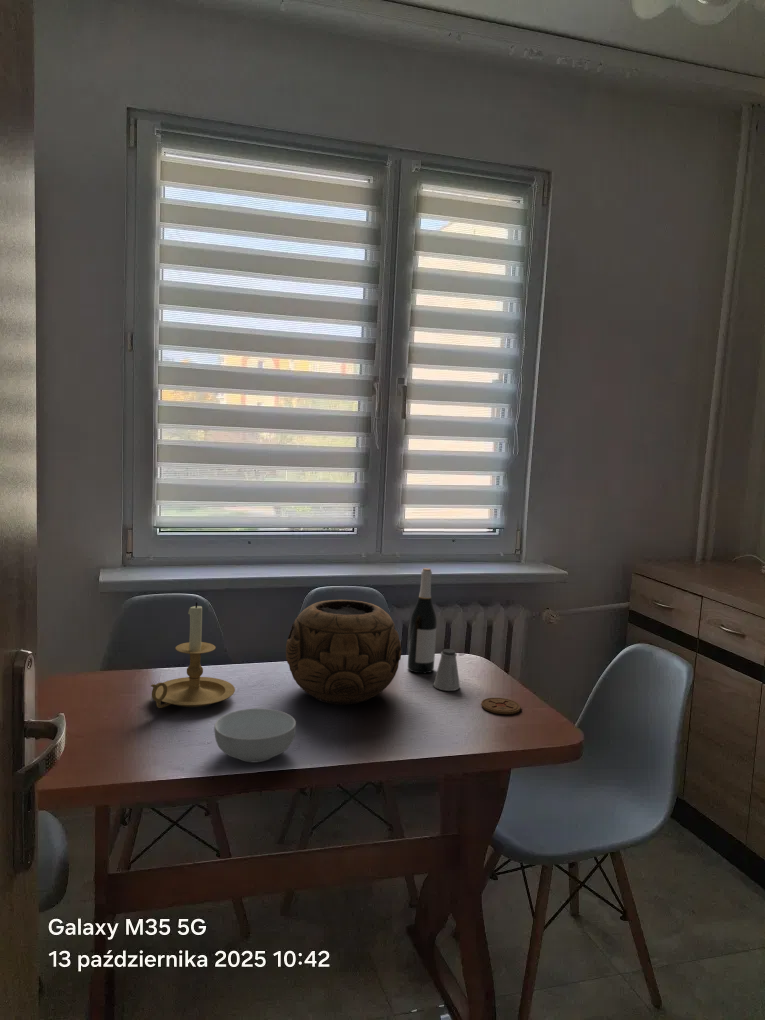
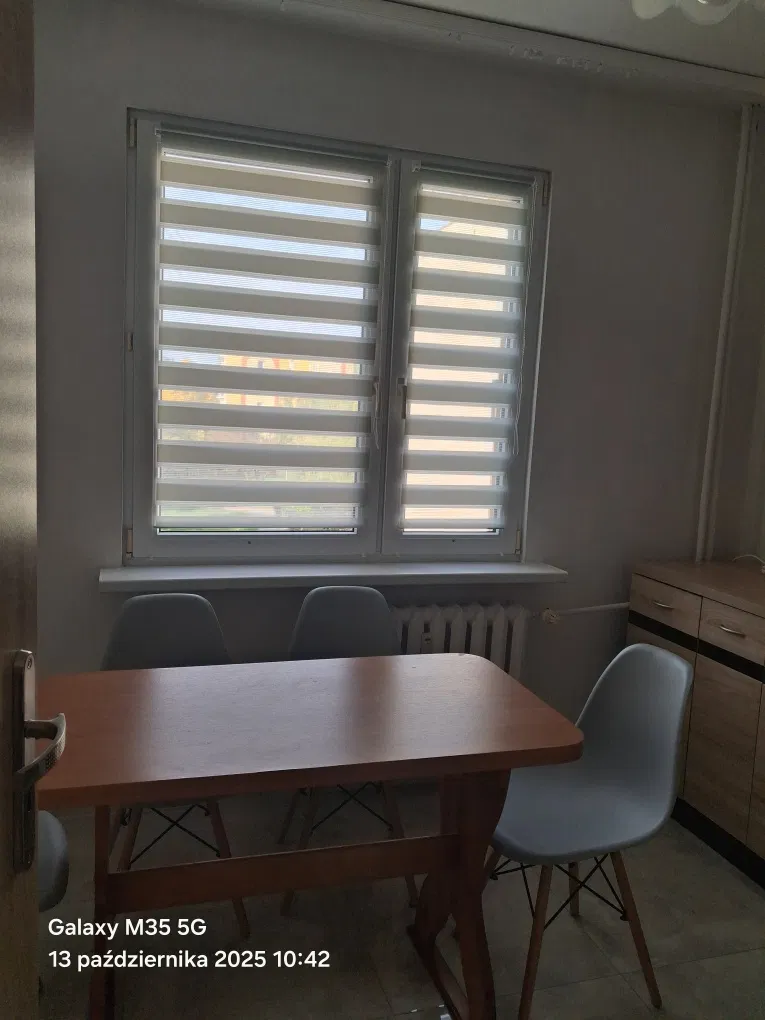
- saltshaker (447, 668)
- wine bottle (423, 619)
- cereal bowl (255, 738)
- candle holder (194, 651)
- coaster (500, 705)
- decorative bowl (343, 650)
